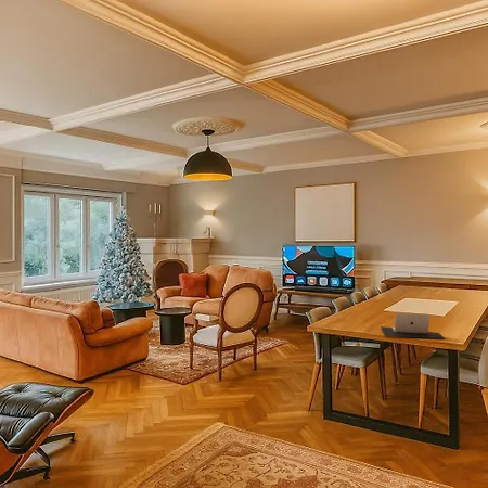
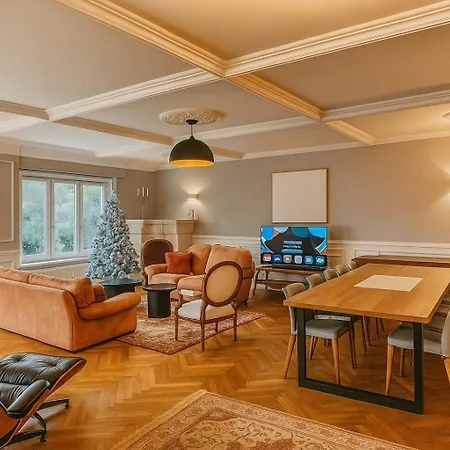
- laptop (410, 321)
